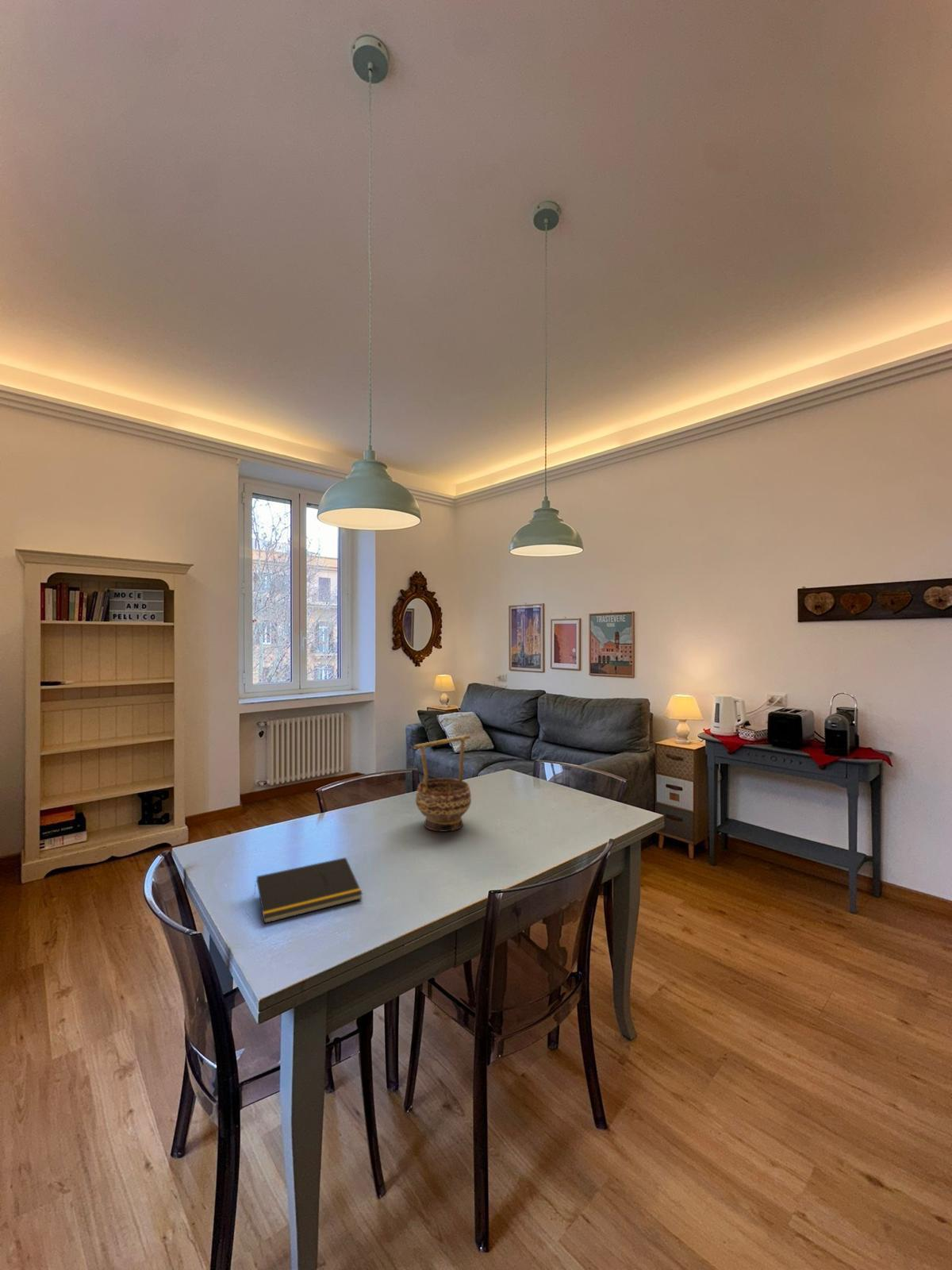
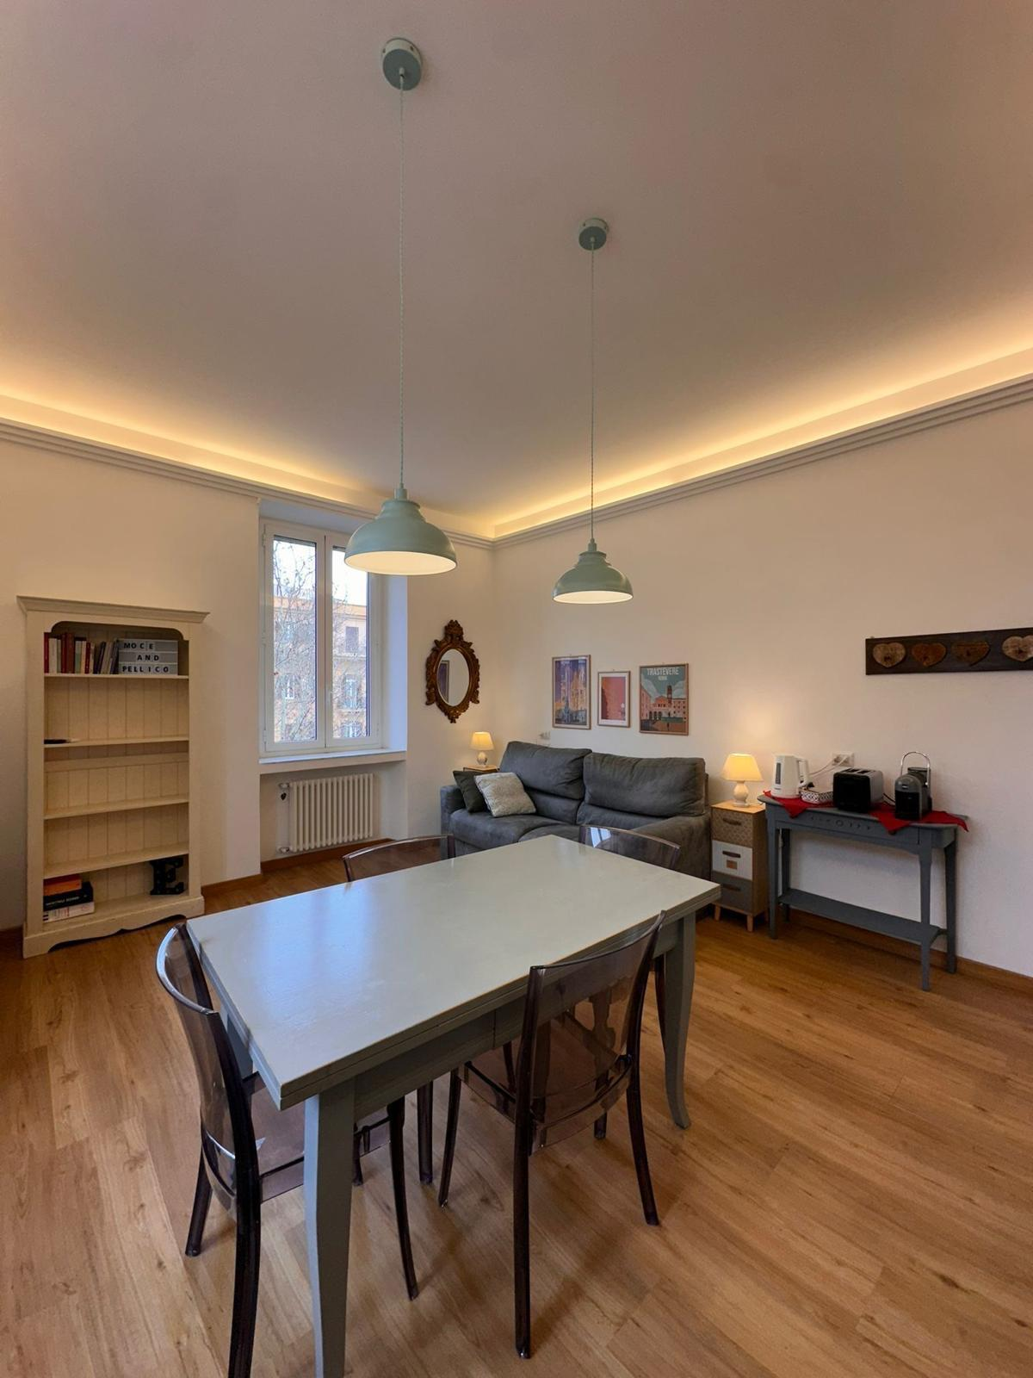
- decorative bowl (443, 782)
- notepad (309, 887)
